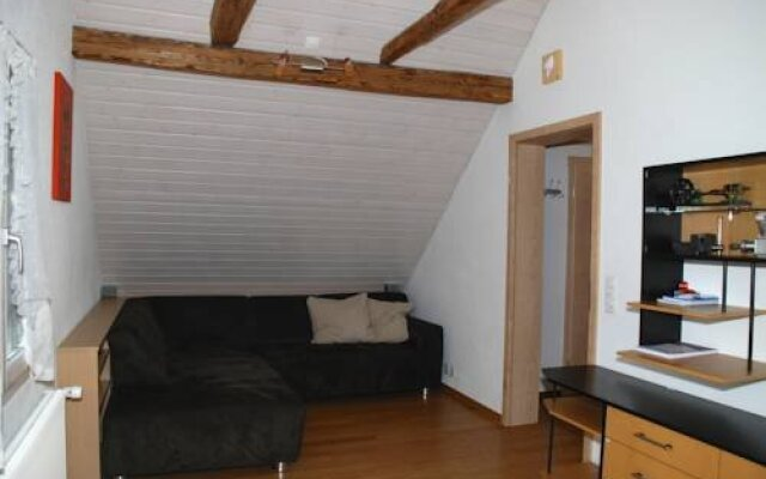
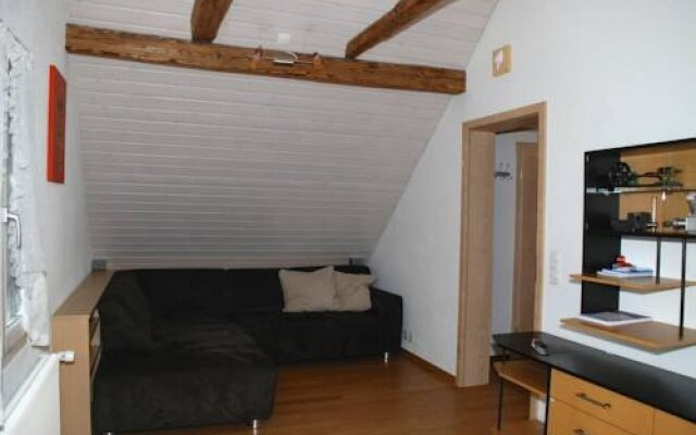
+ stapler (538, 345)
